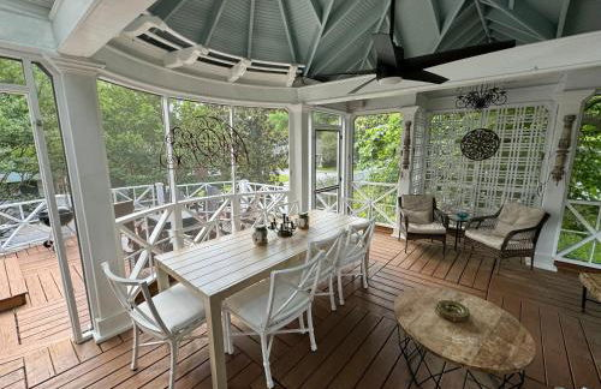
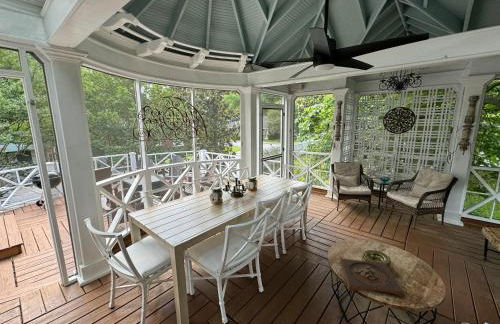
+ wooden tray (368, 272)
